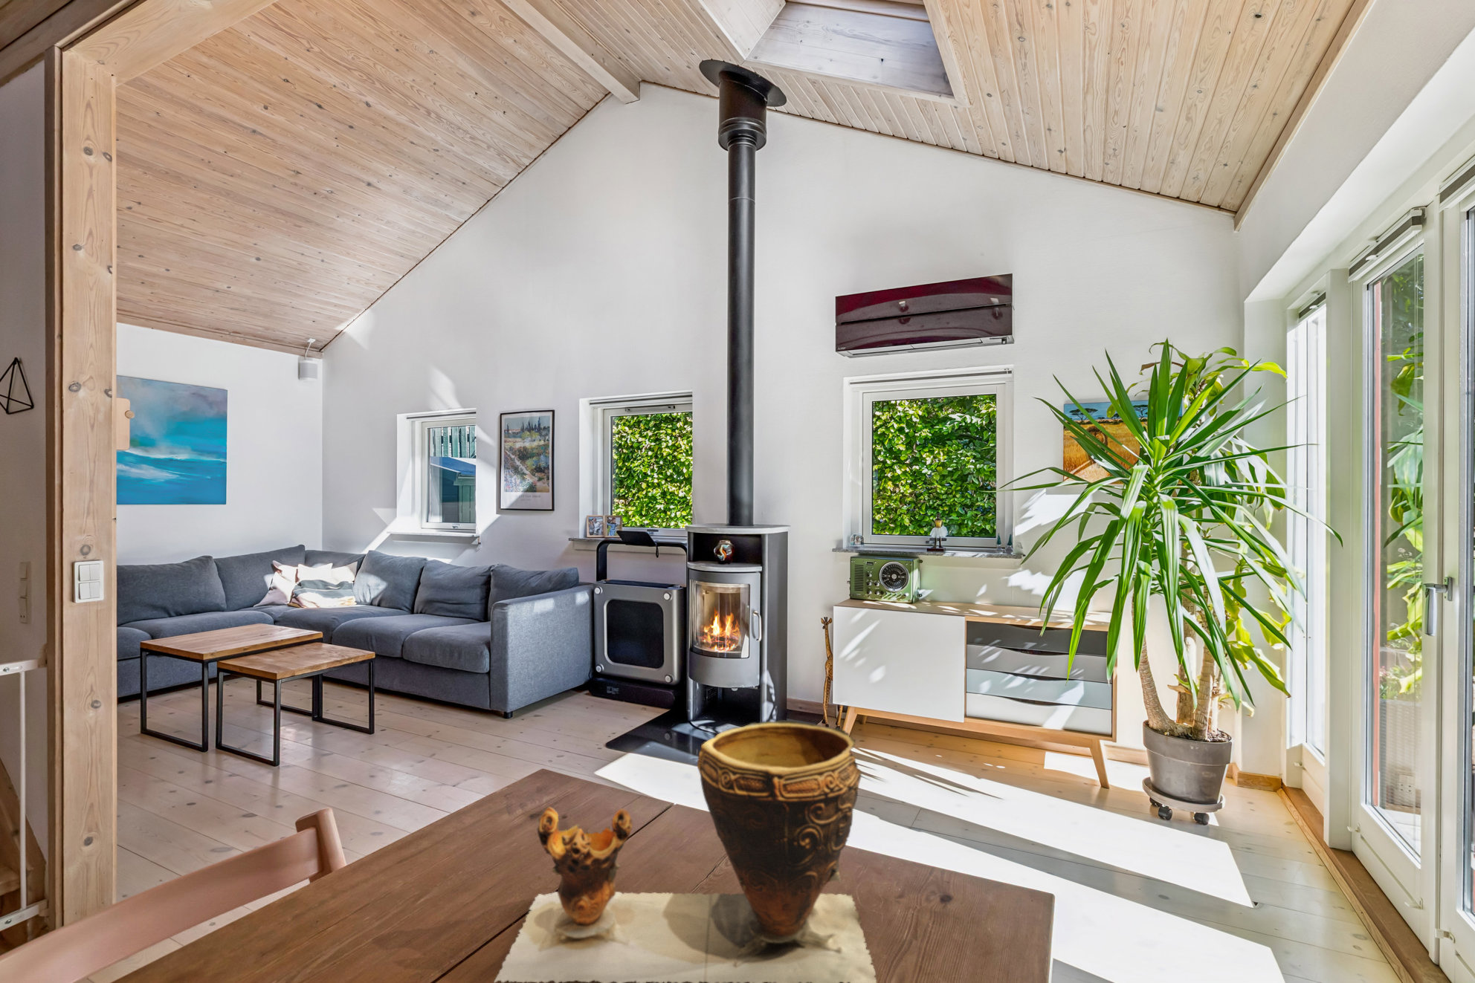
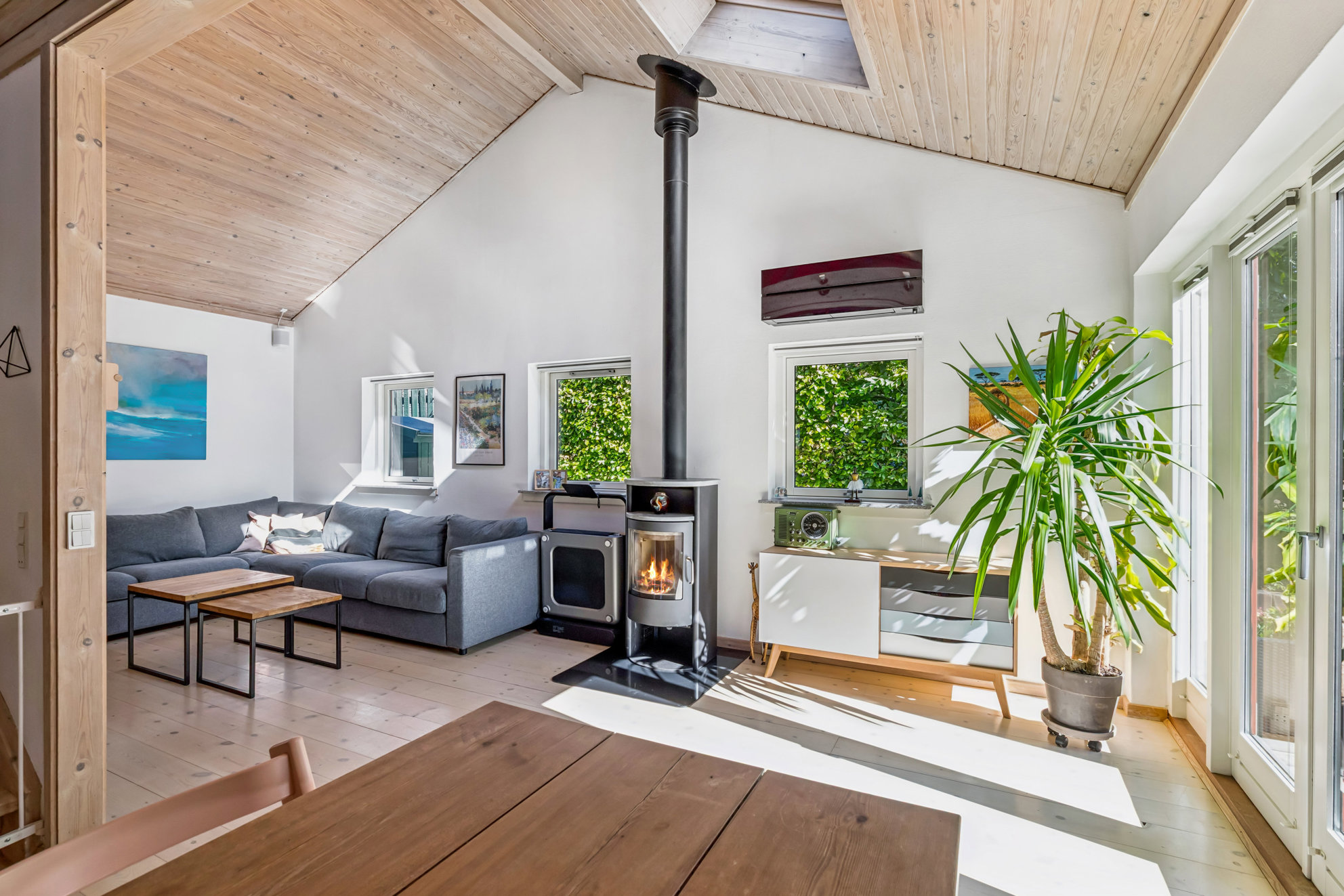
- clay pot (716, 828)
